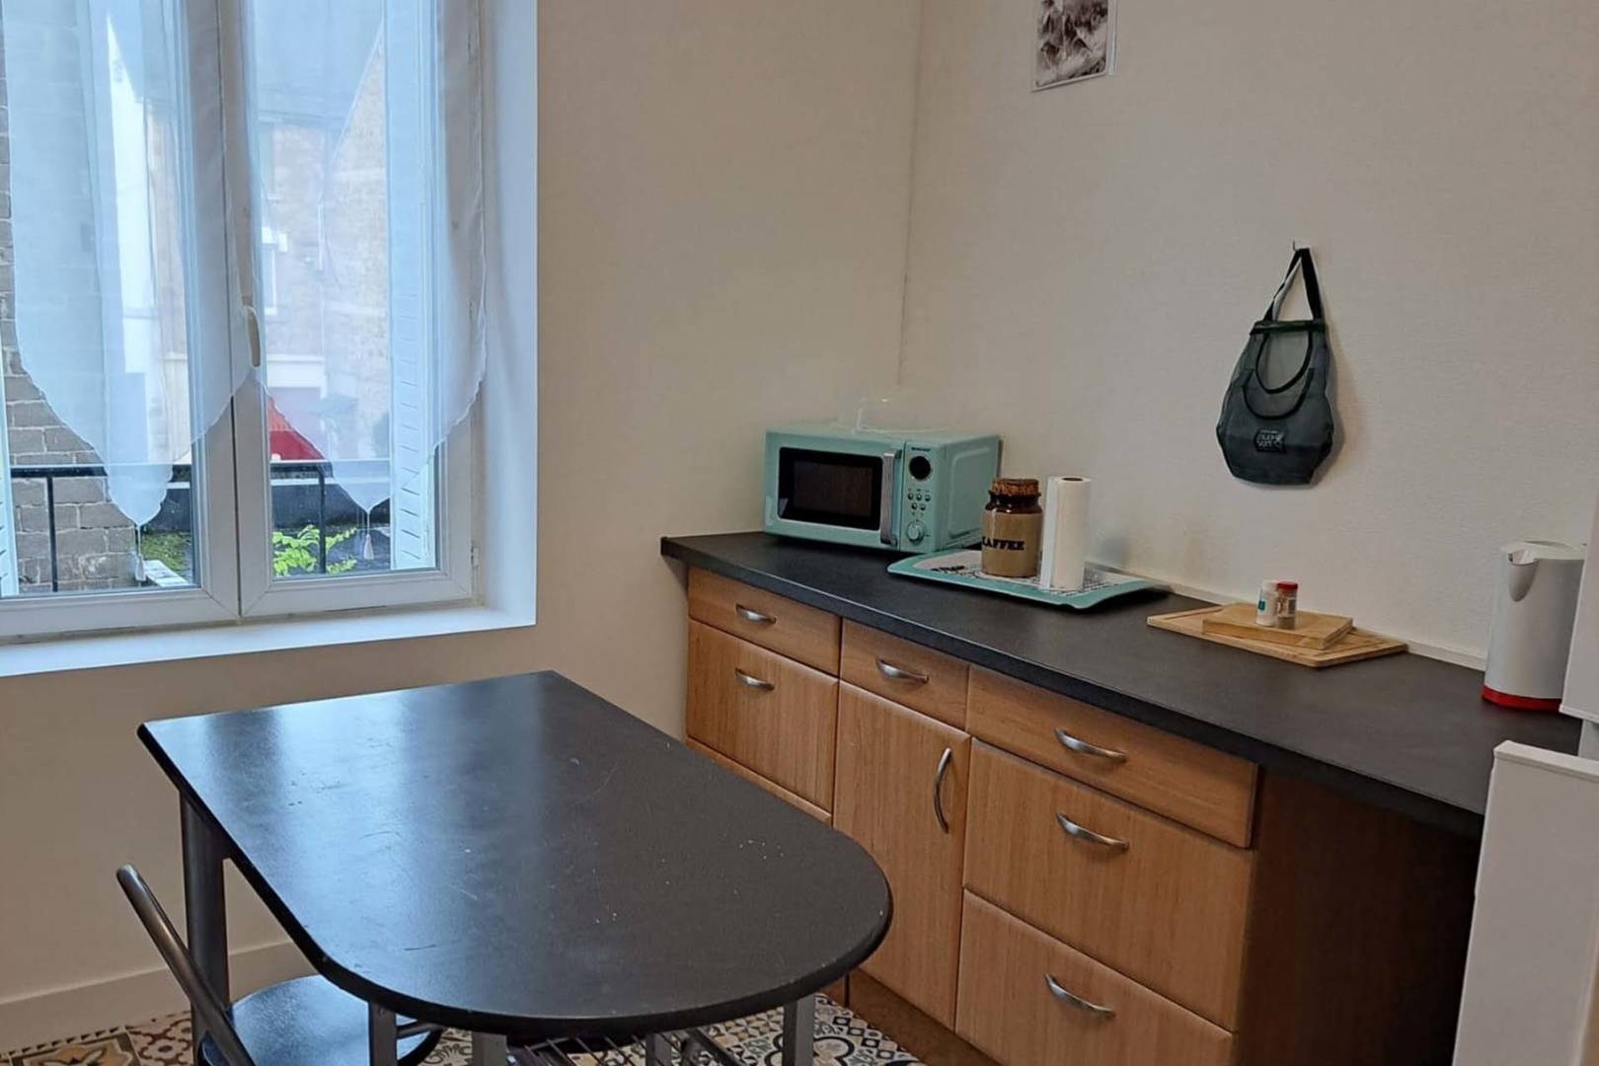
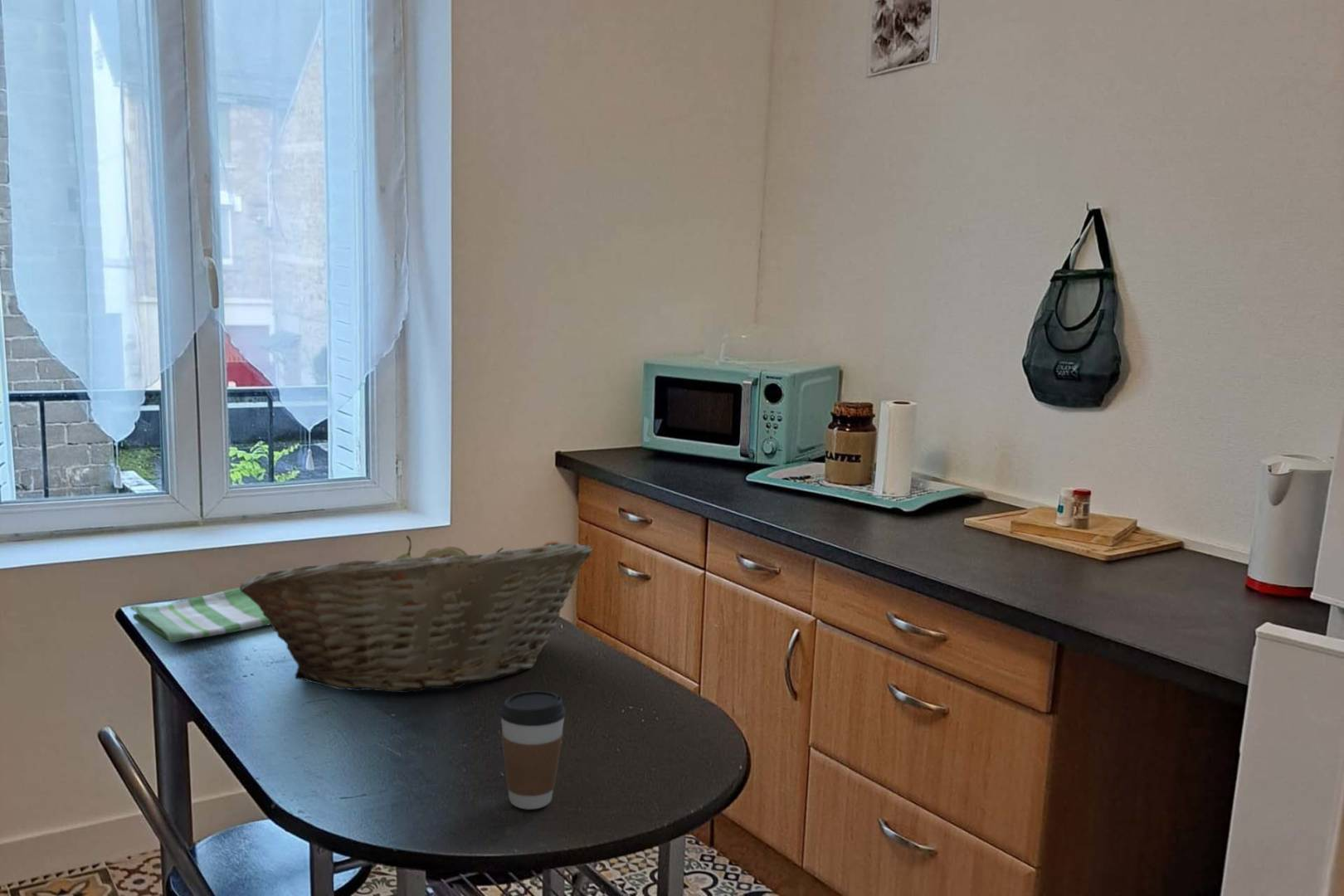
+ fruit basket (424, 596)
+ dish towel (222, 610)
+ coffee cup (532, 749)
